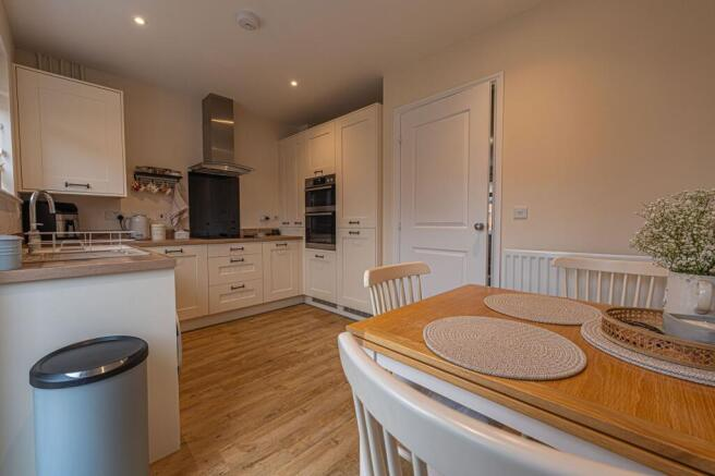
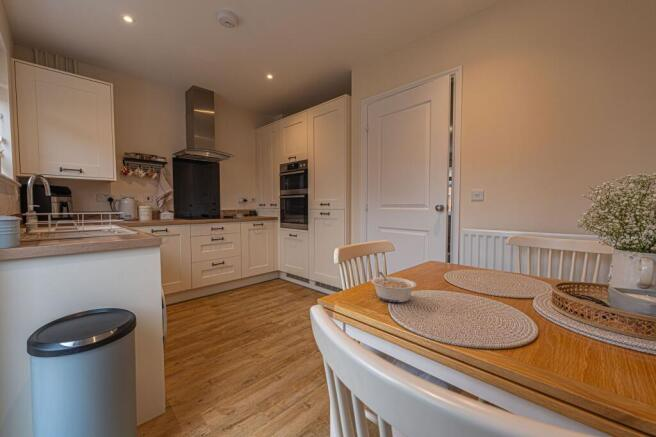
+ legume (391, 287)
